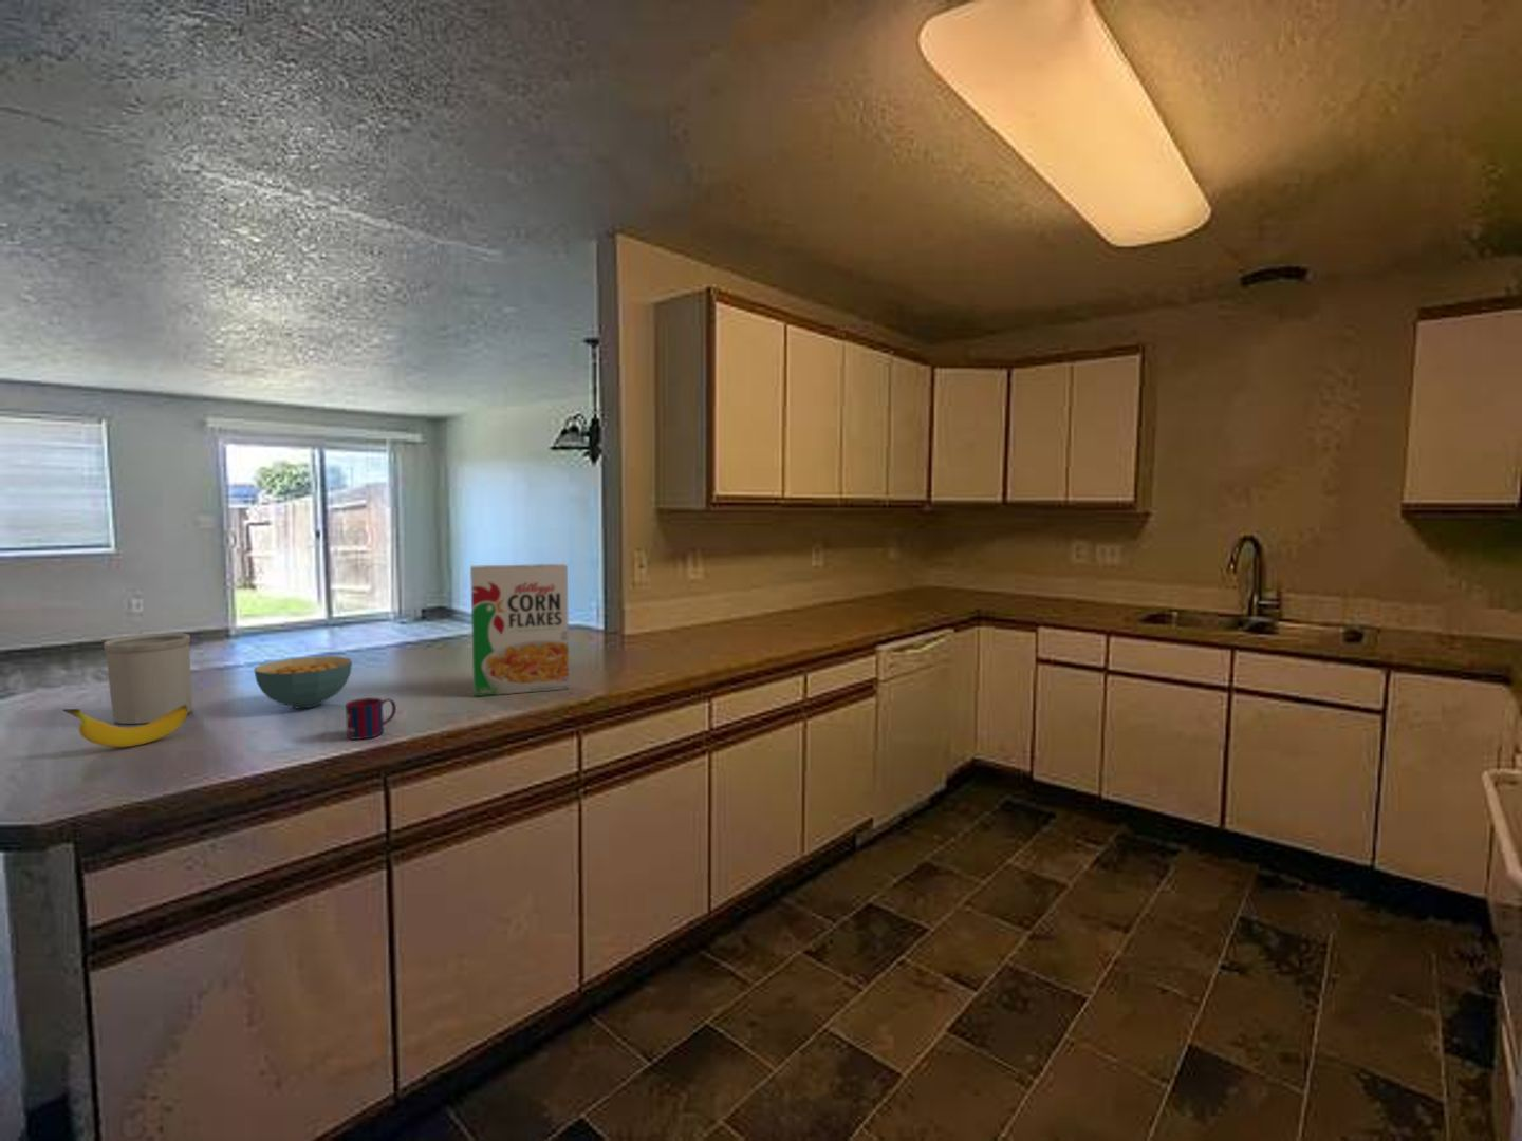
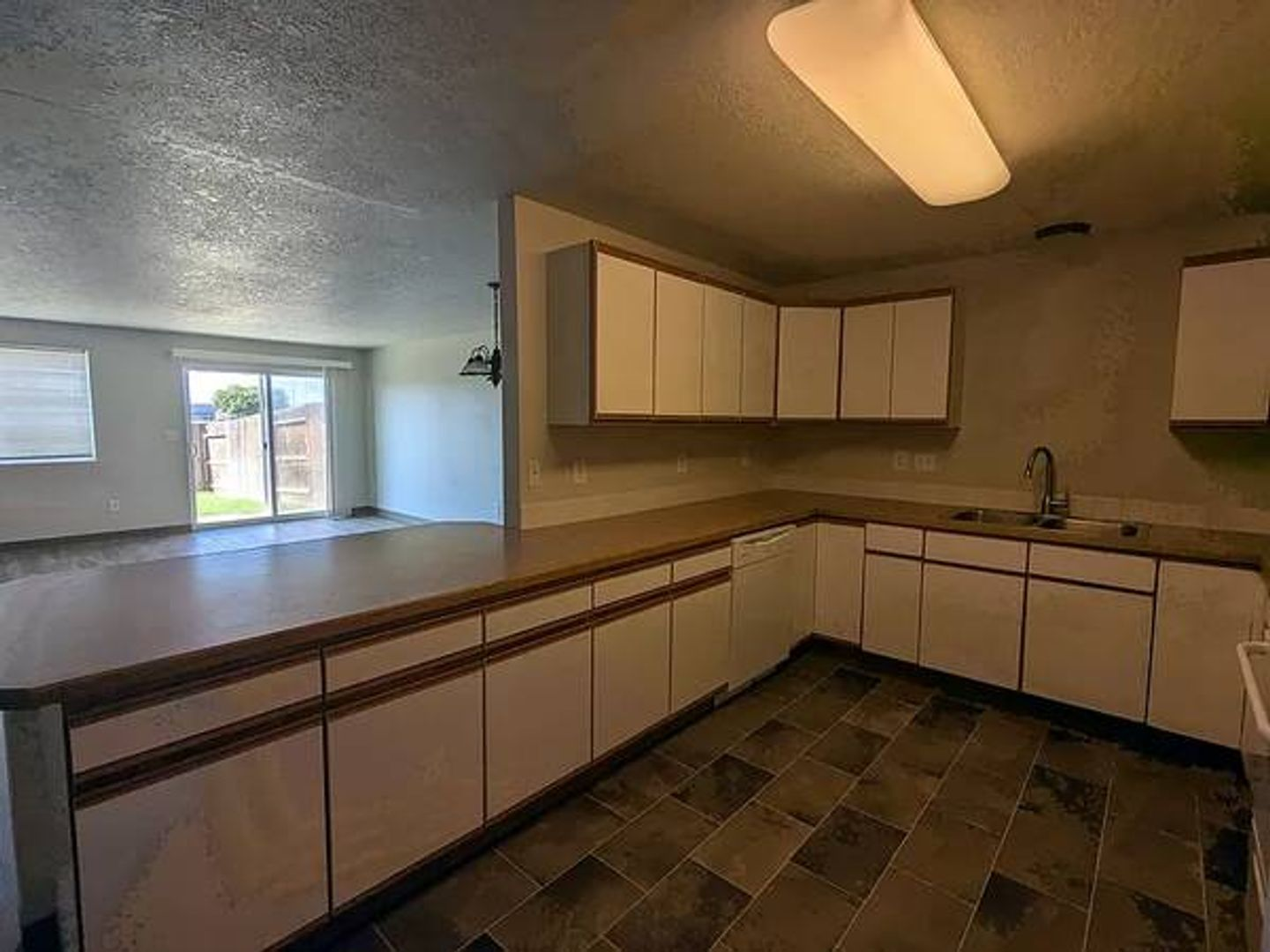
- utensil holder (150, 677)
- cereal box (520, 628)
- banana (129, 726)
- cereal bowl (304, 684)
- mug (372, 717)
